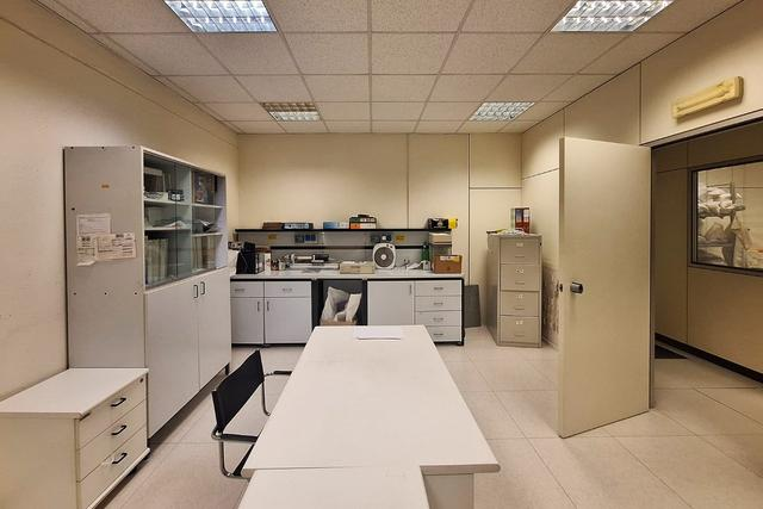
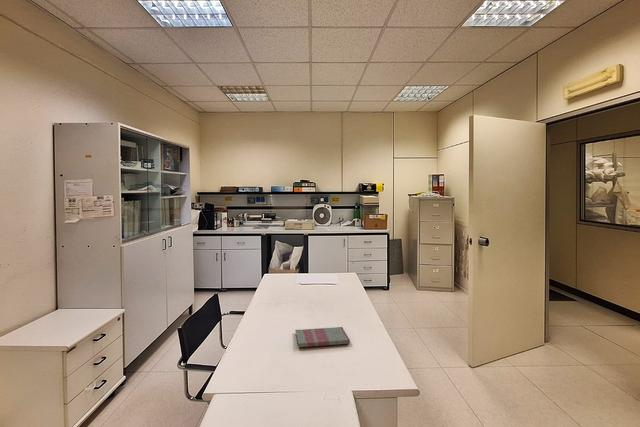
+ binder (321, 336)
